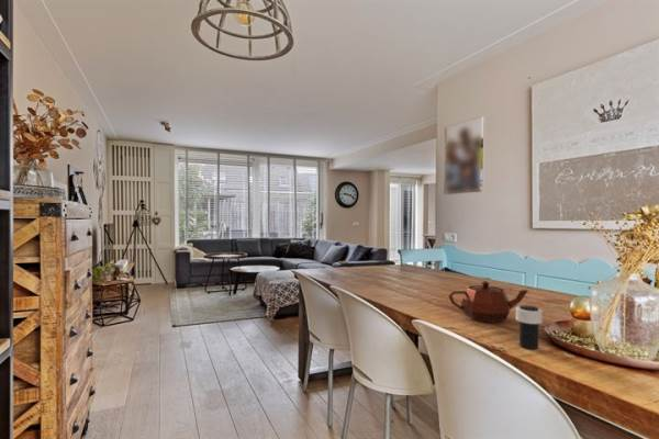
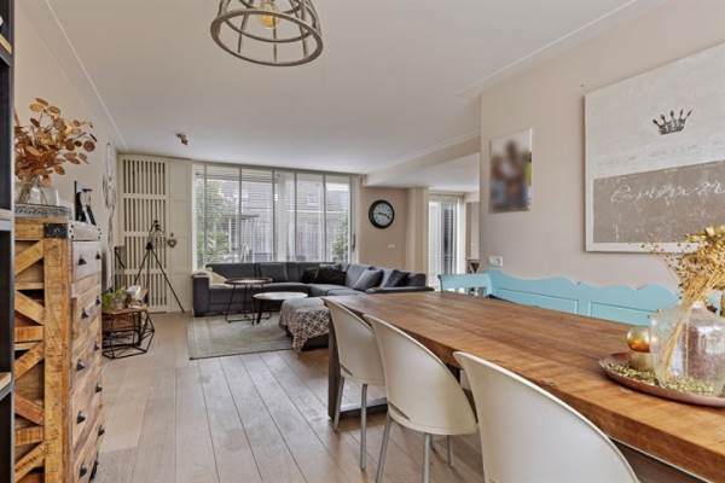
- teapot (488, 300)
- cup (528, 326)
